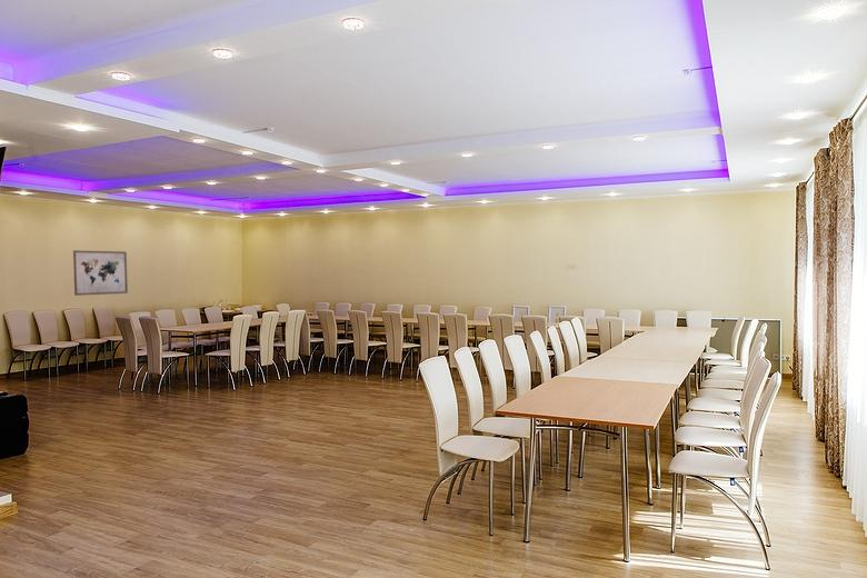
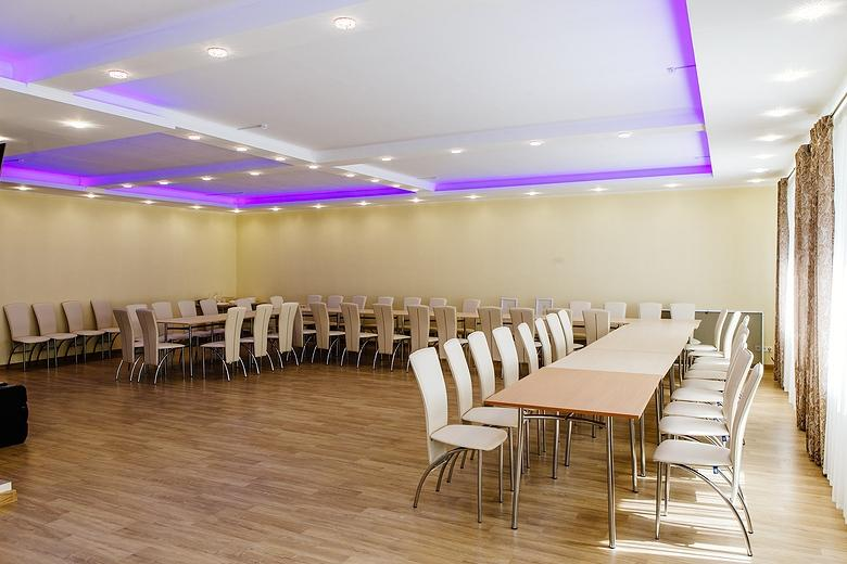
- wall art (101, 272)
